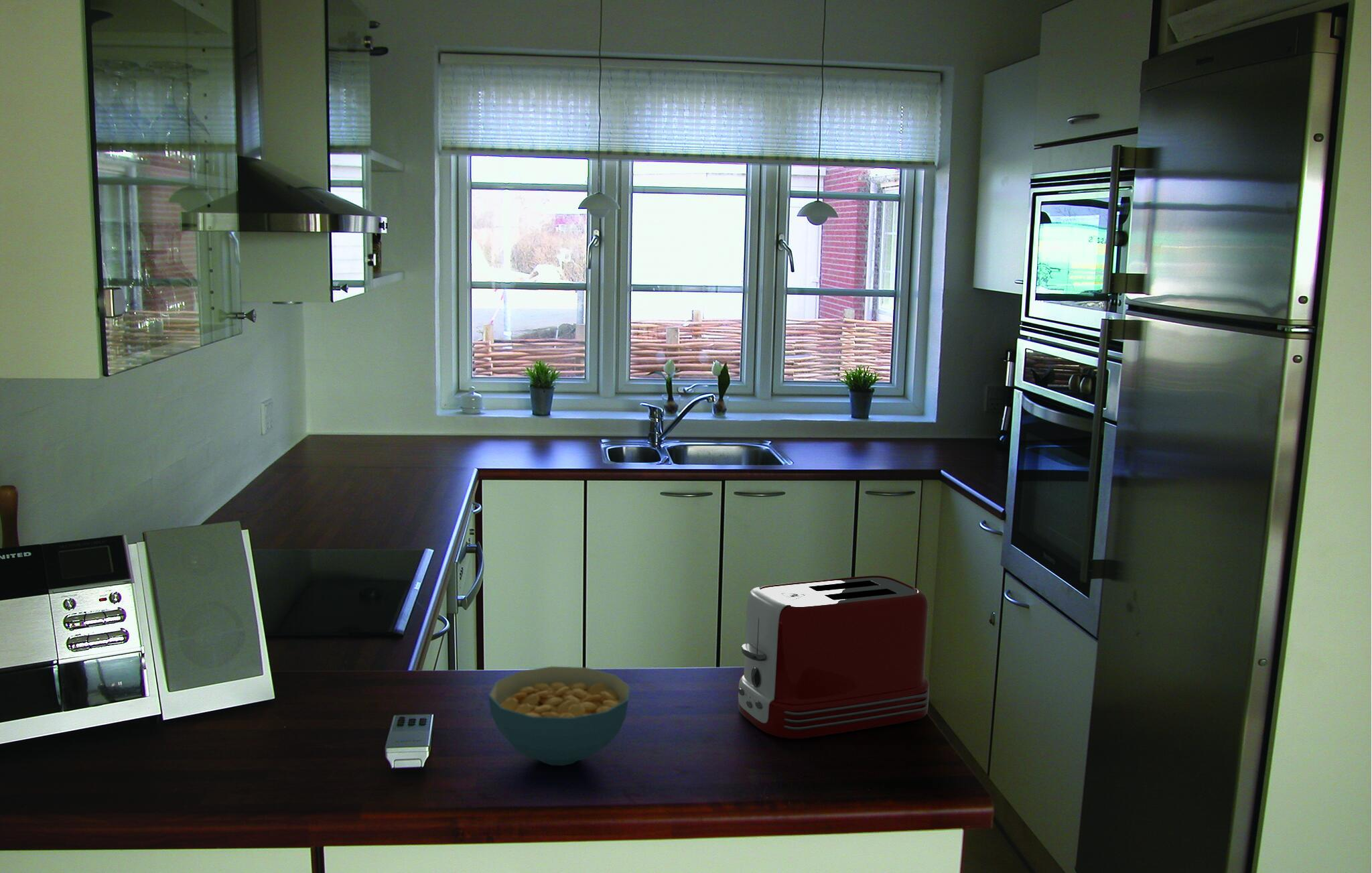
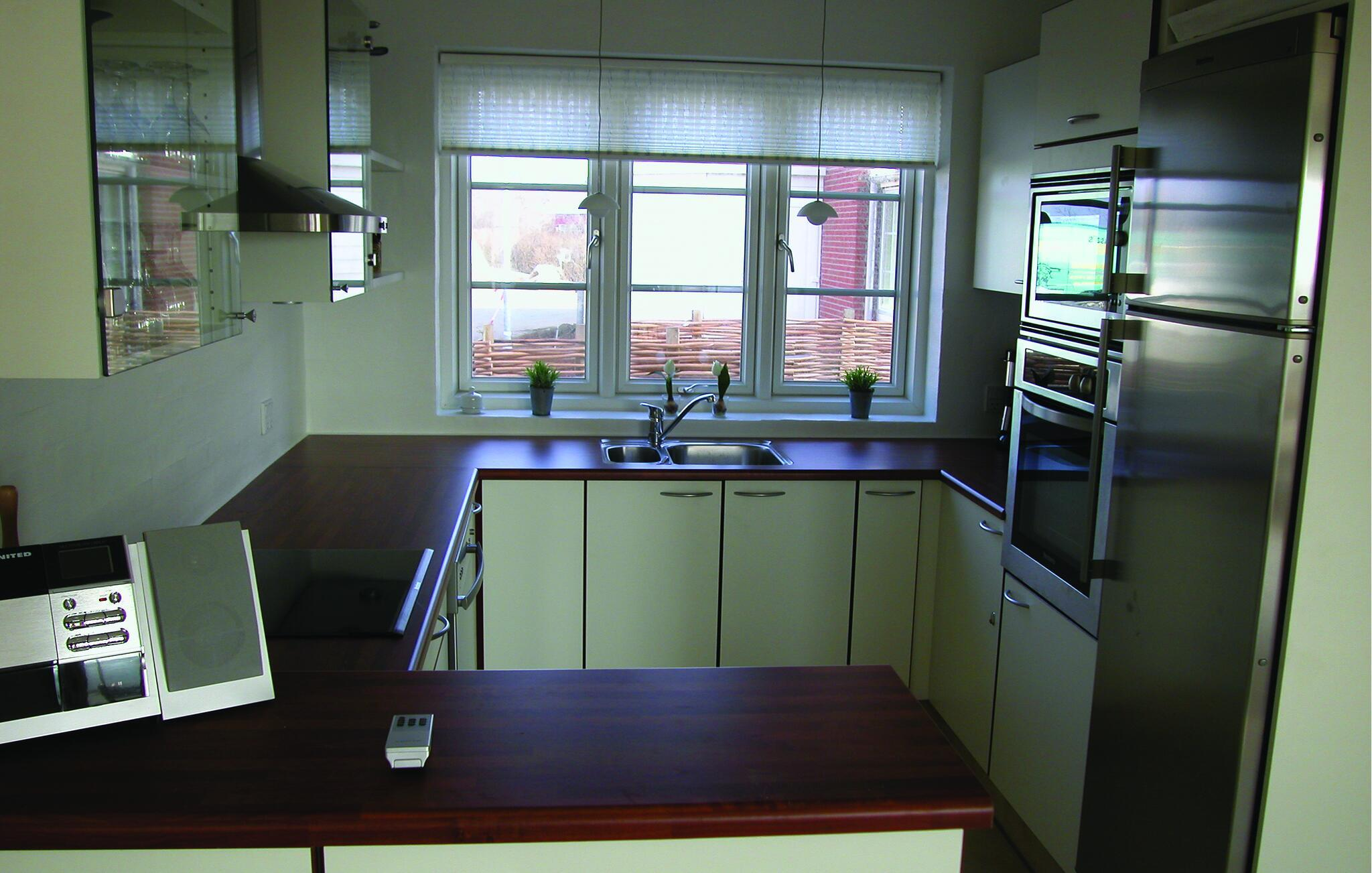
- cereal bowl (560, 724)
- toaster (836, 650)
